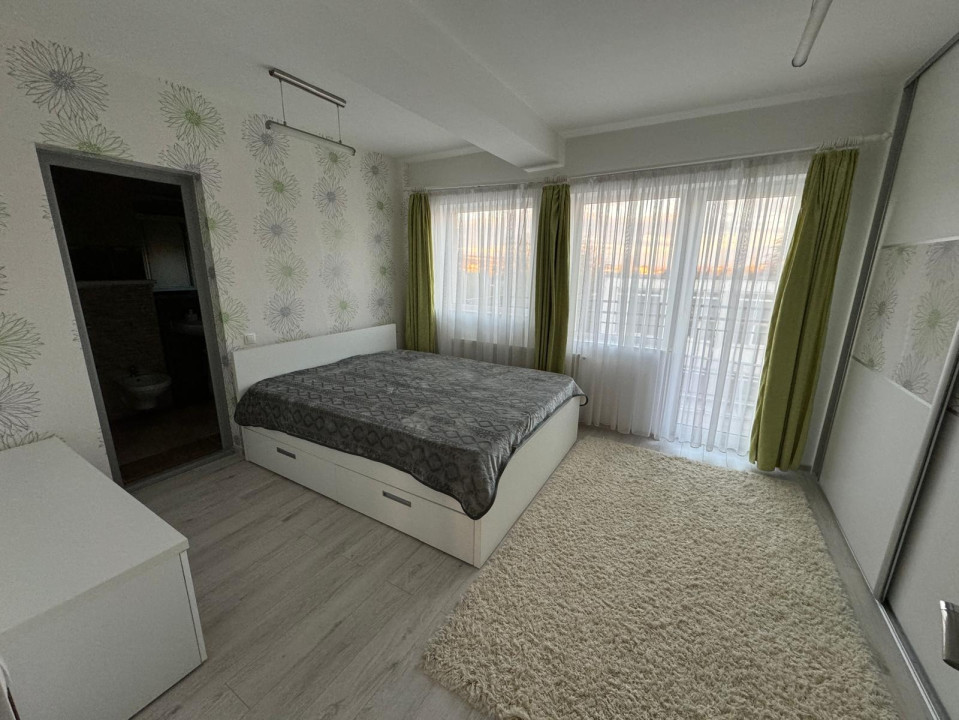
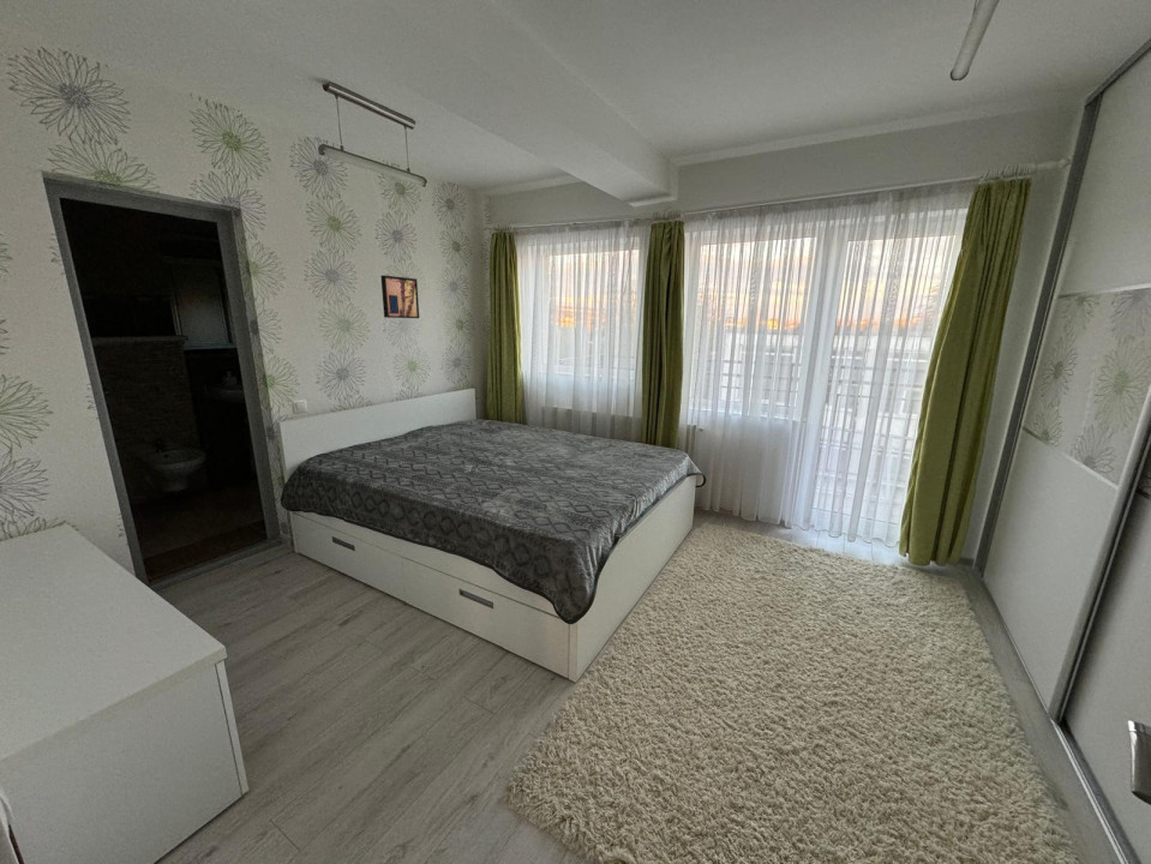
+ wall art (401, 298)
